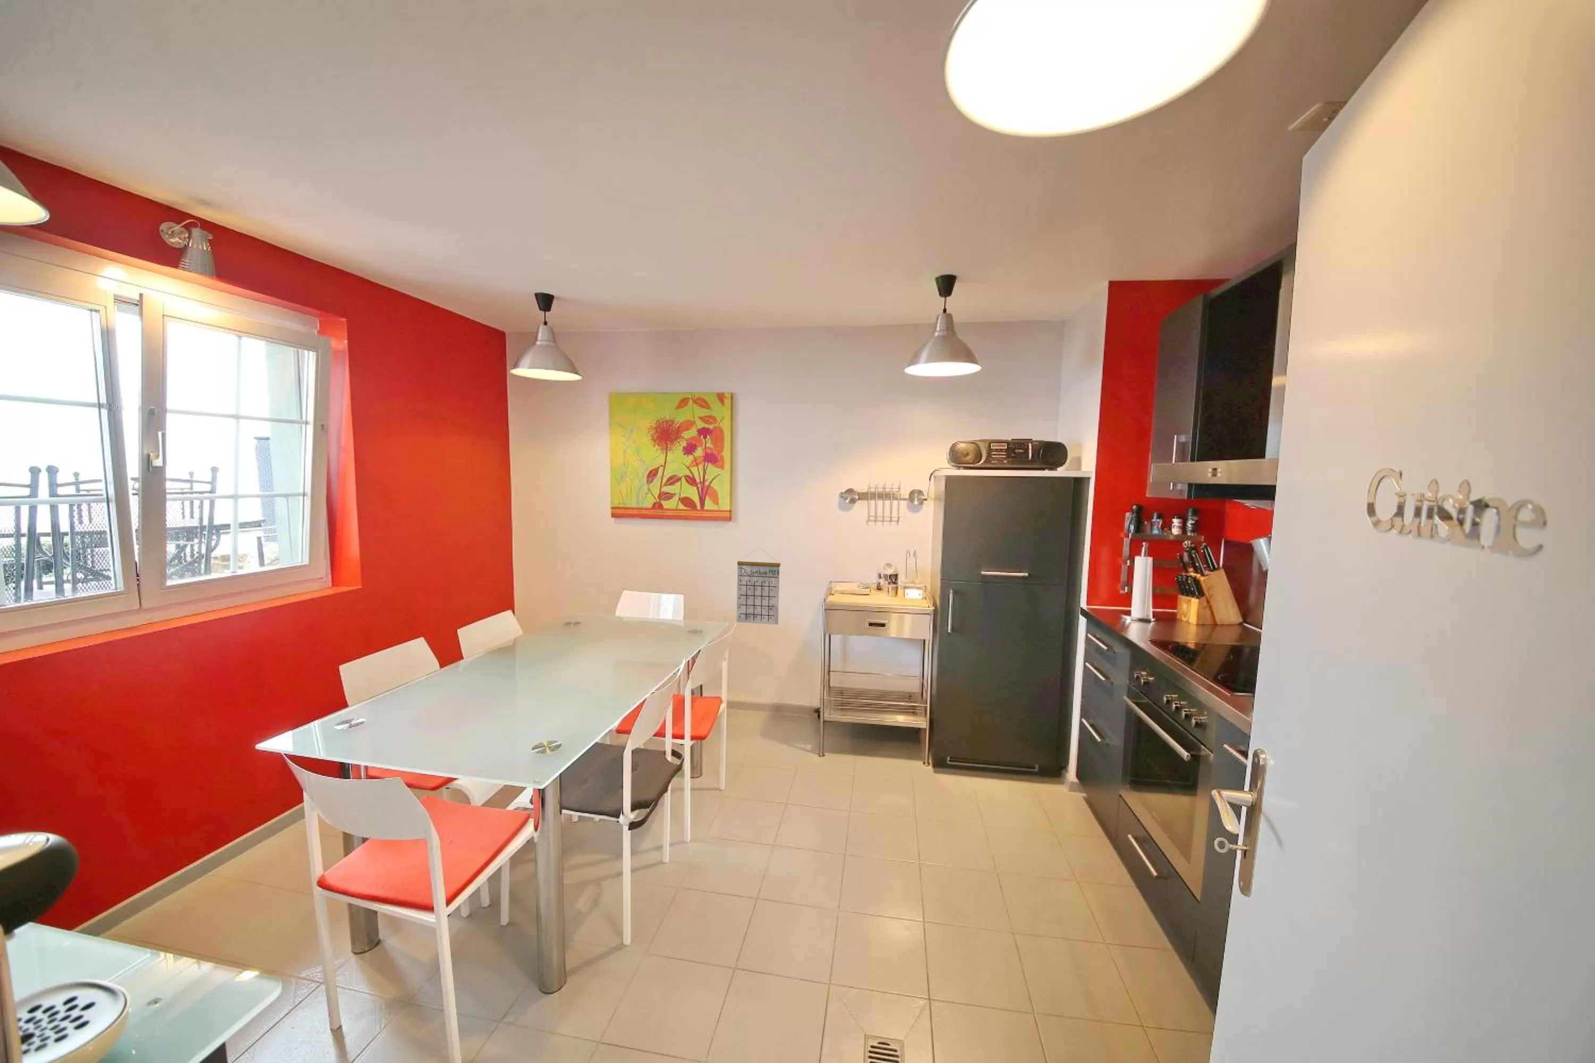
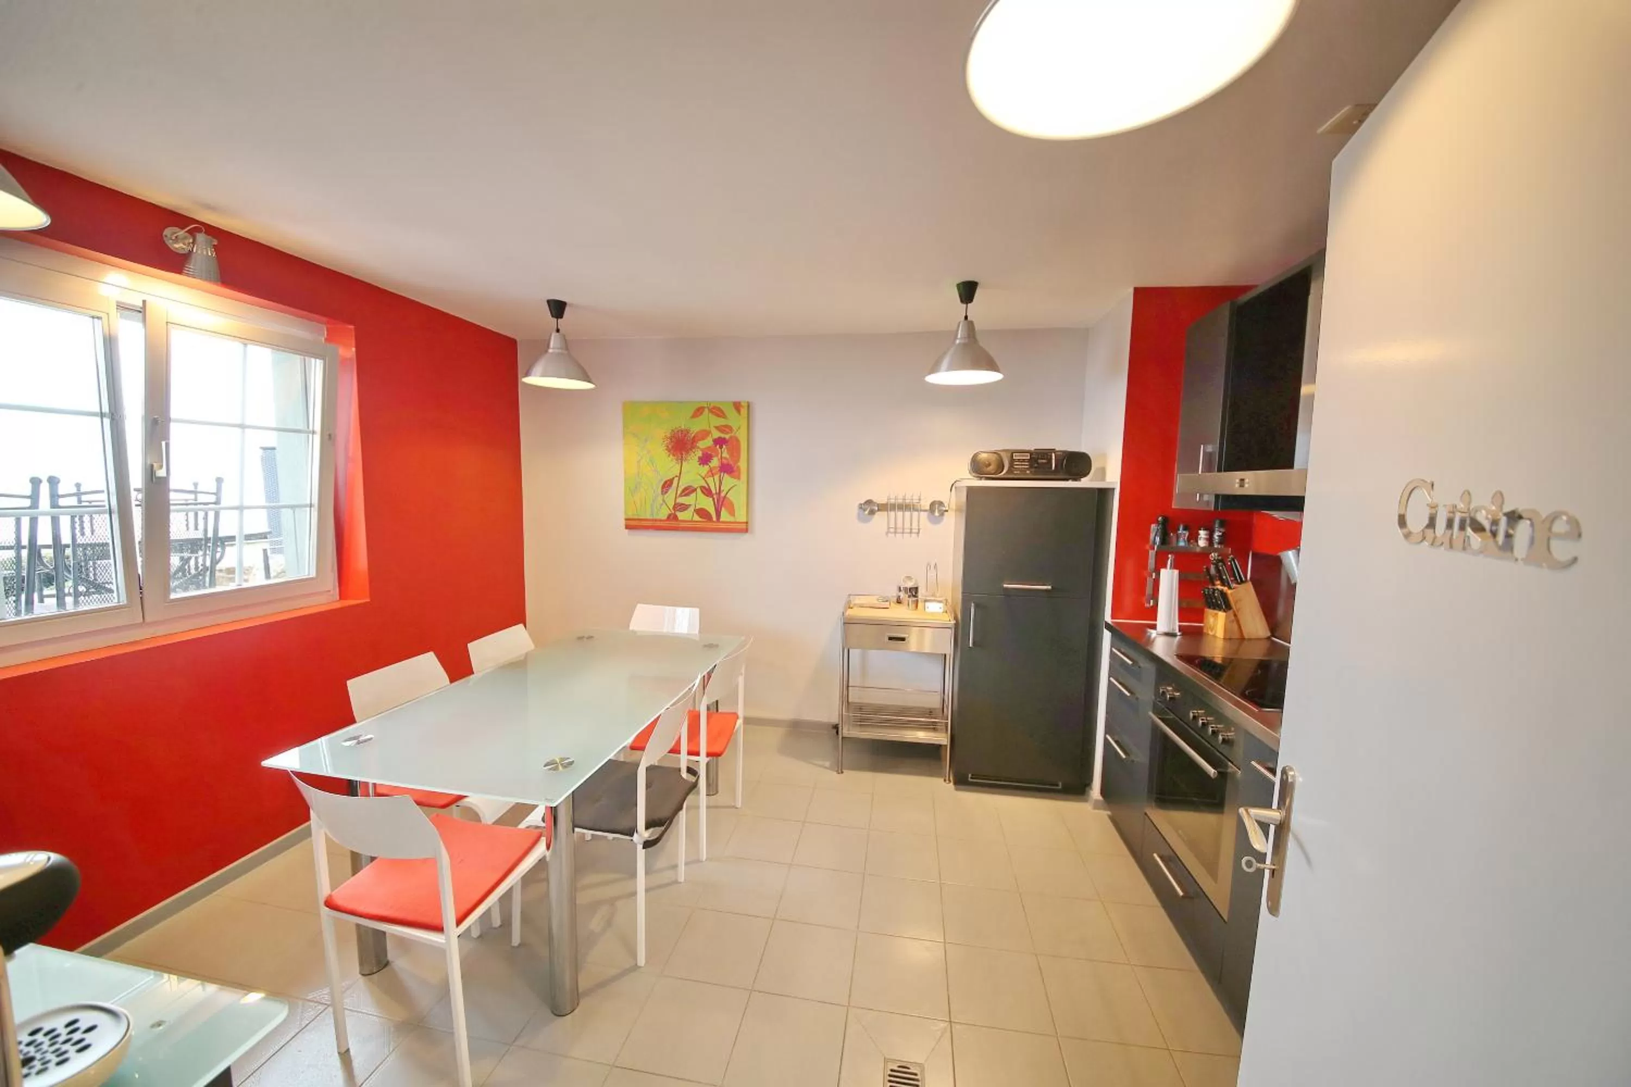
- calendar (758, 585)
